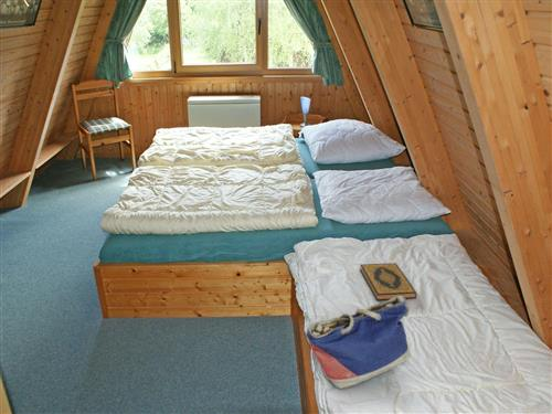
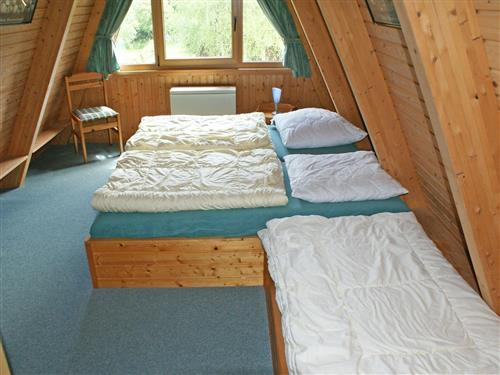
- tote bag (357, 338)
- hardback book (386, 280)
